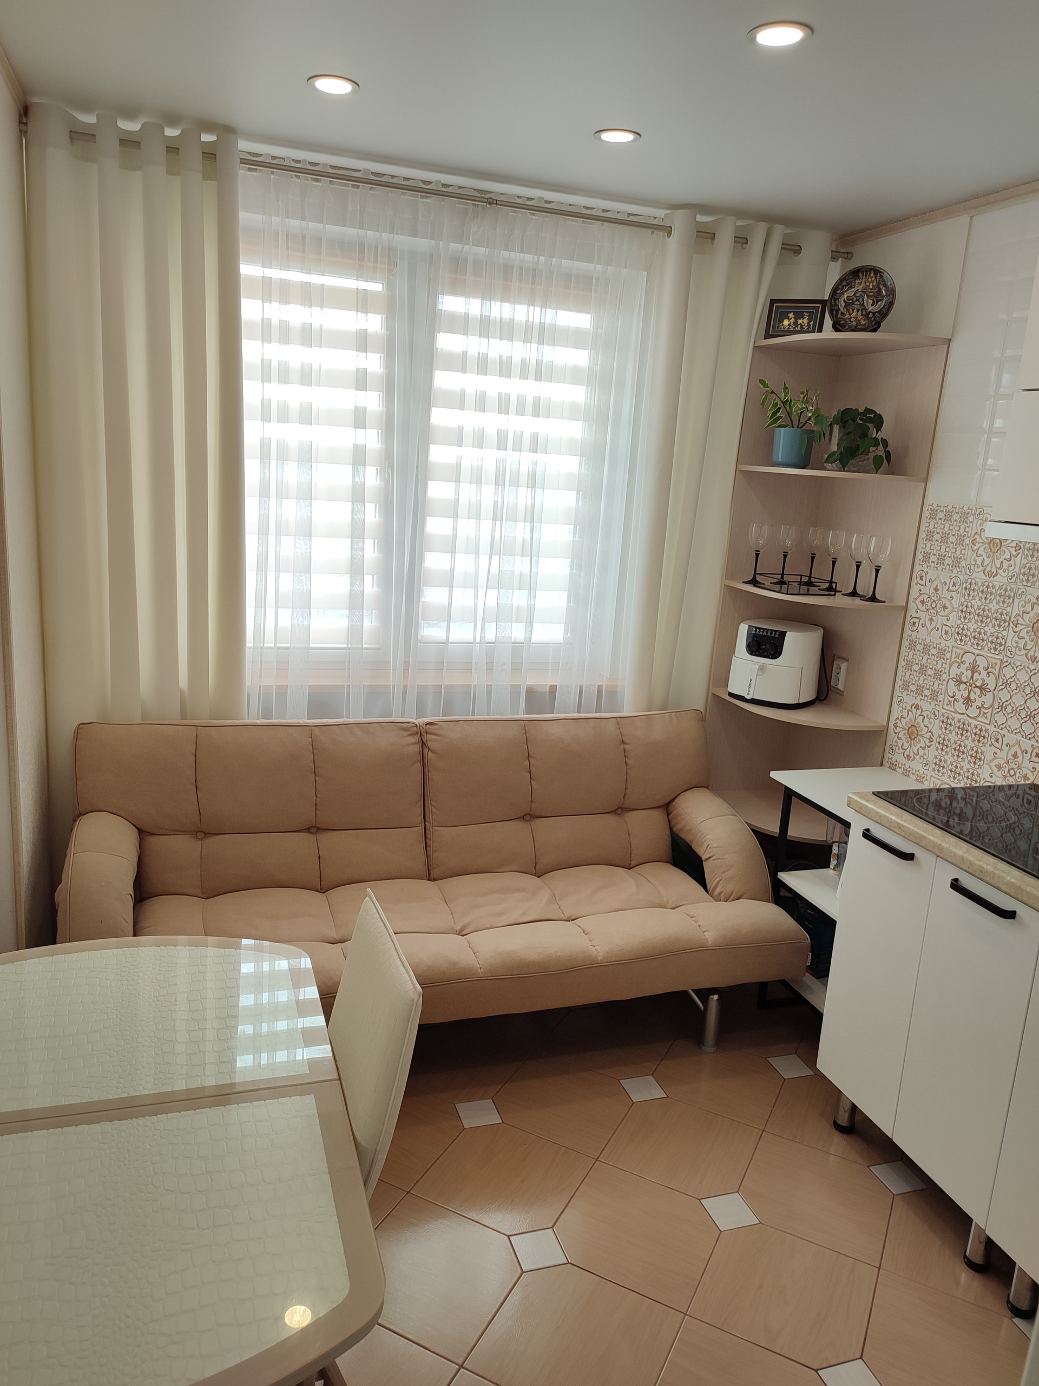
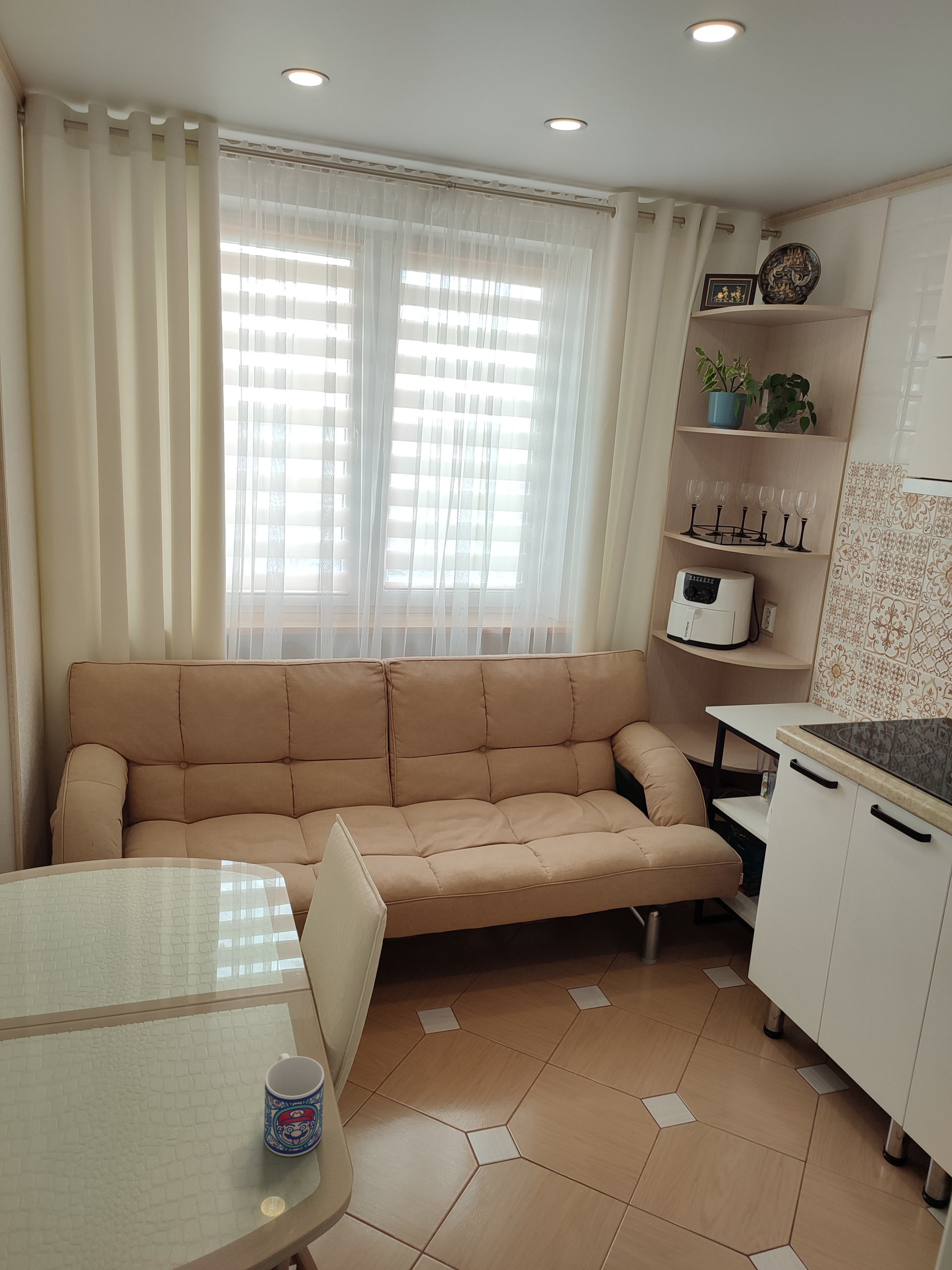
+ mug (289, 1096)
